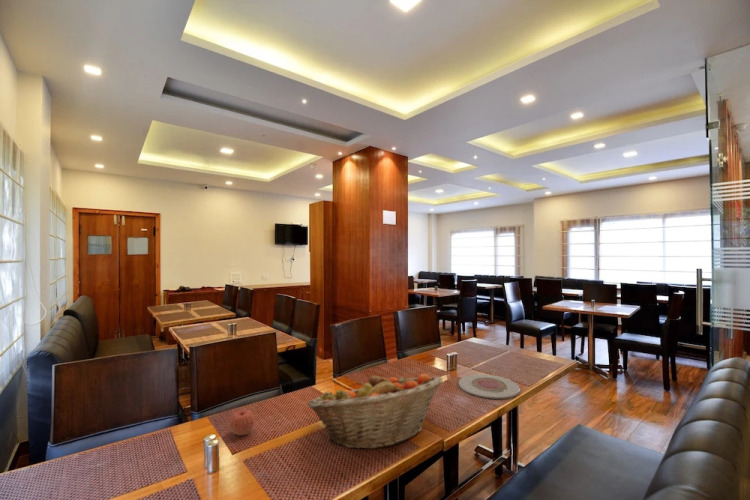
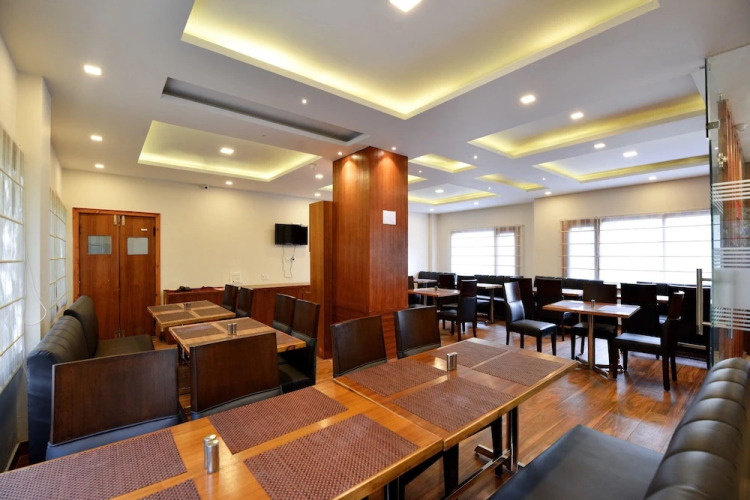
- fruit basket (377, 401)
- plate (488, 385)
- apple (242, 421)
